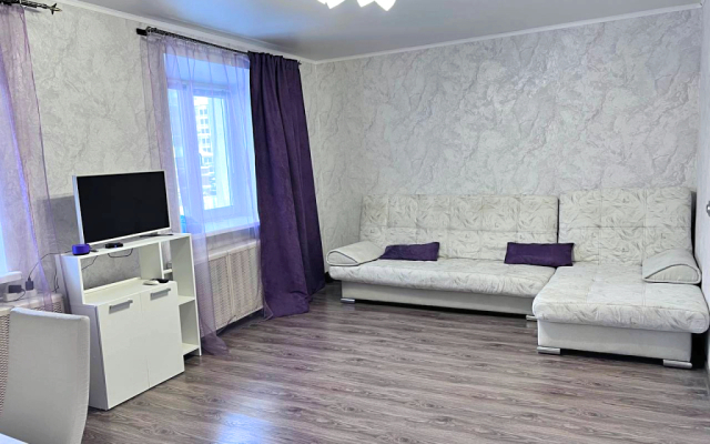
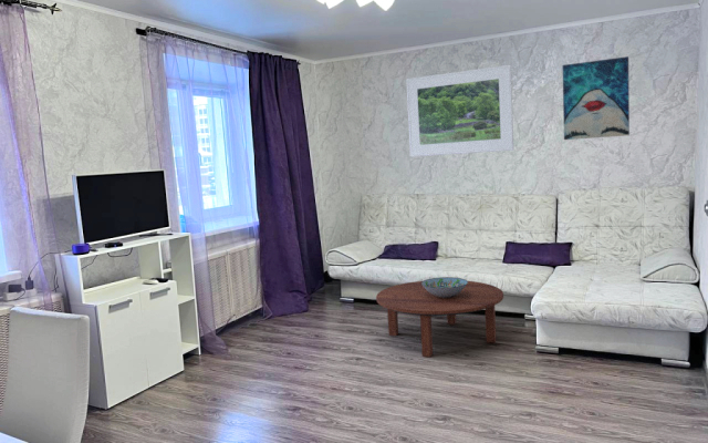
+ decorative bowl (445, 288)
+ wall art (595, 100)
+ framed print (457, 113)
+ coffee table (439, 315)
